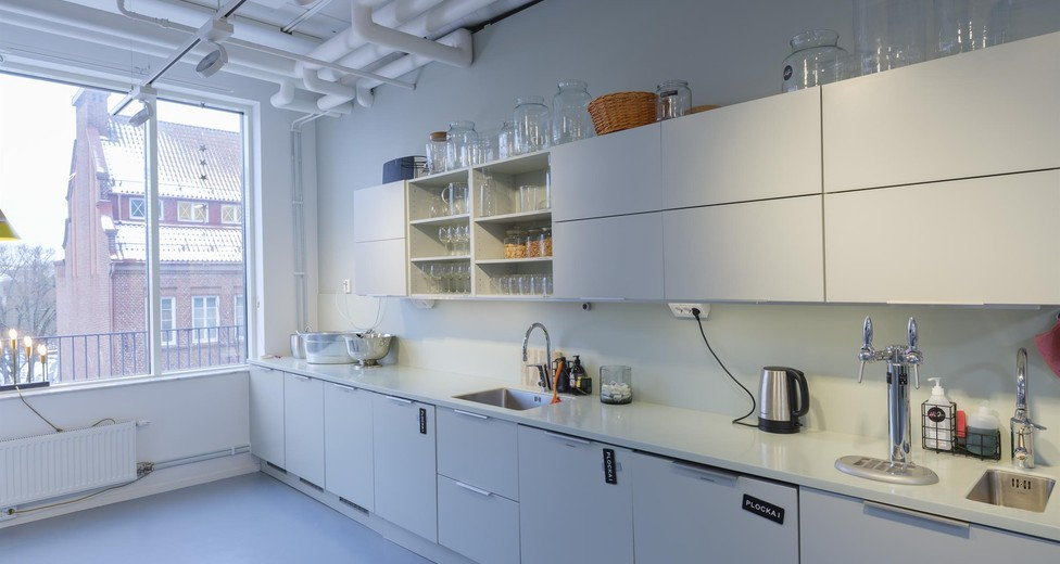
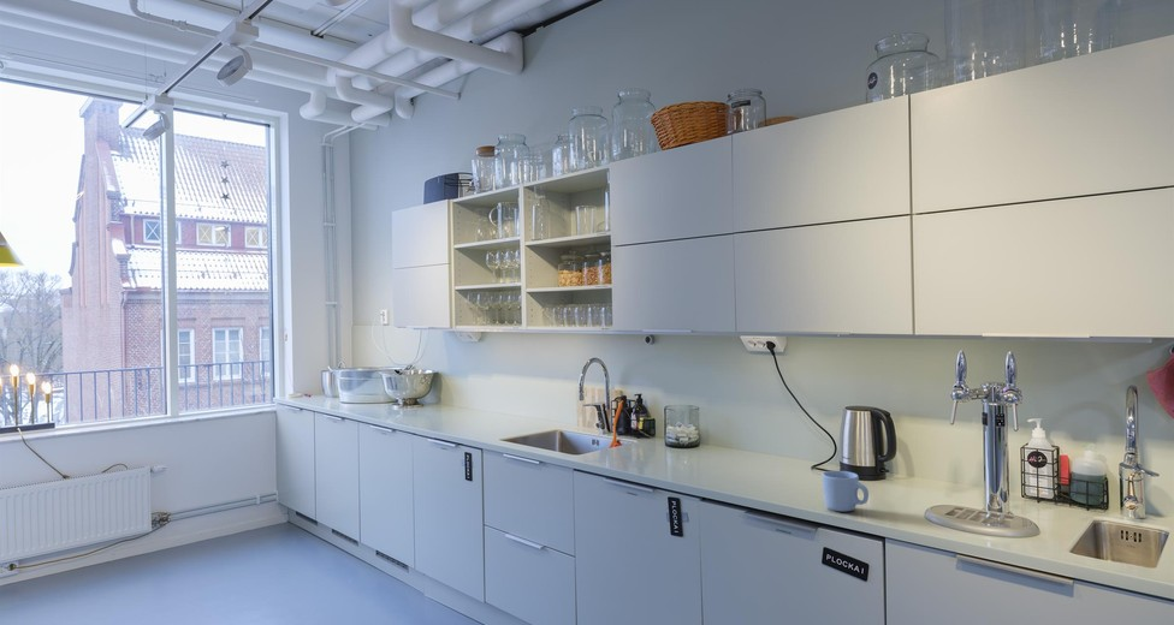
+ mug (846, 493)
